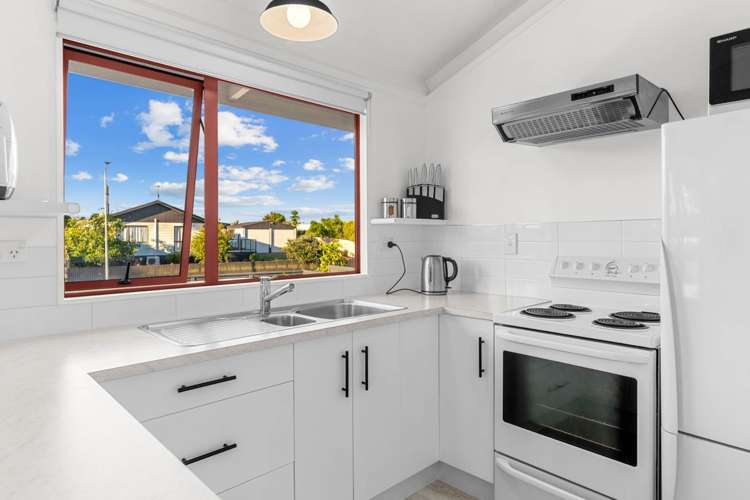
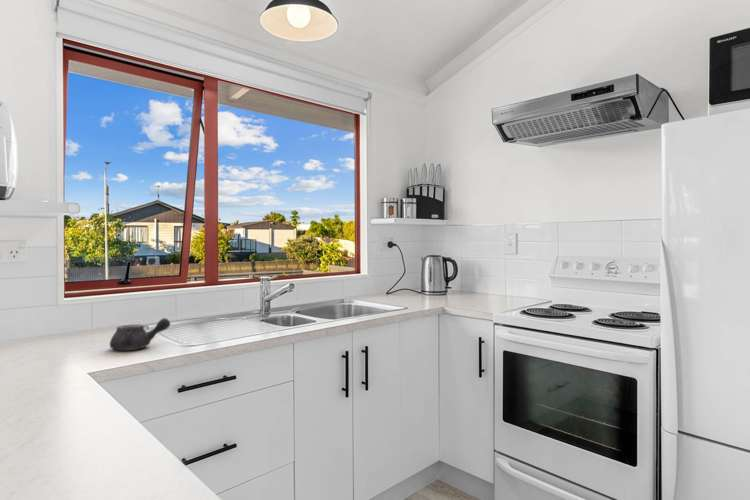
+ teapot (140, 333)
